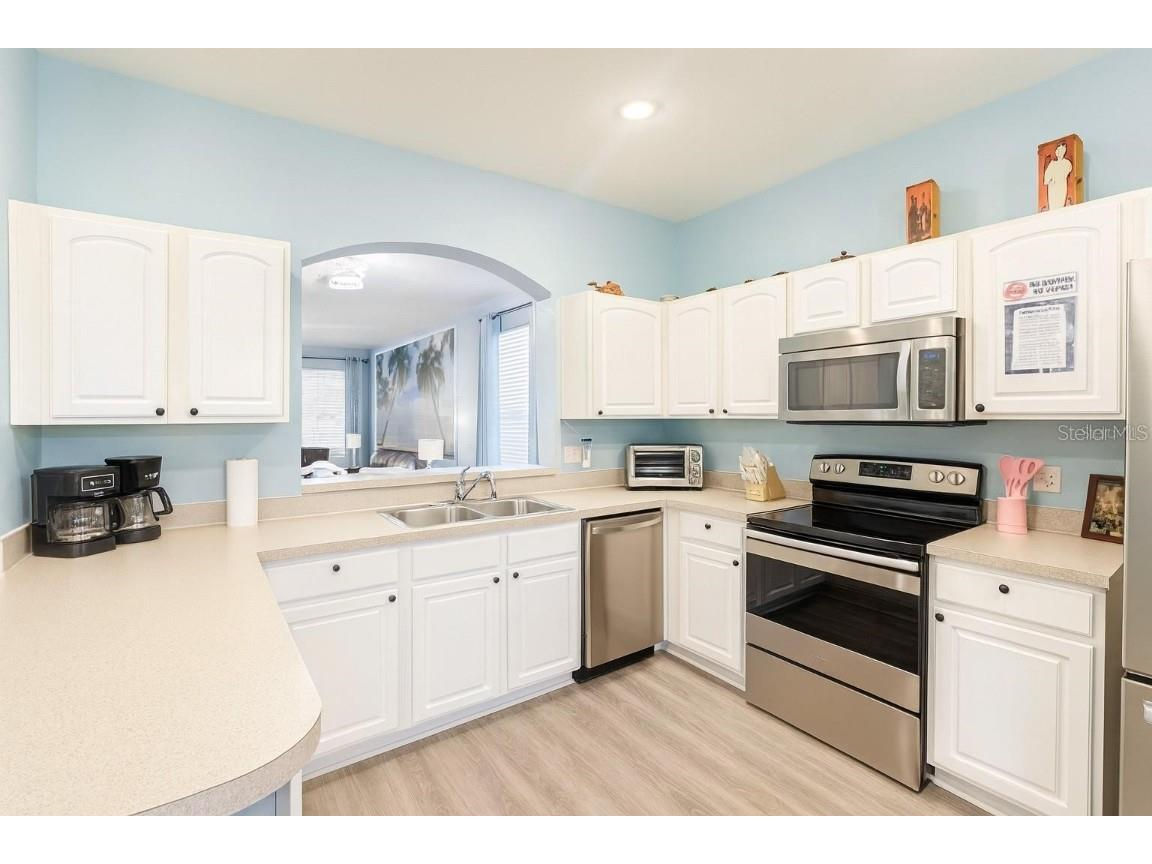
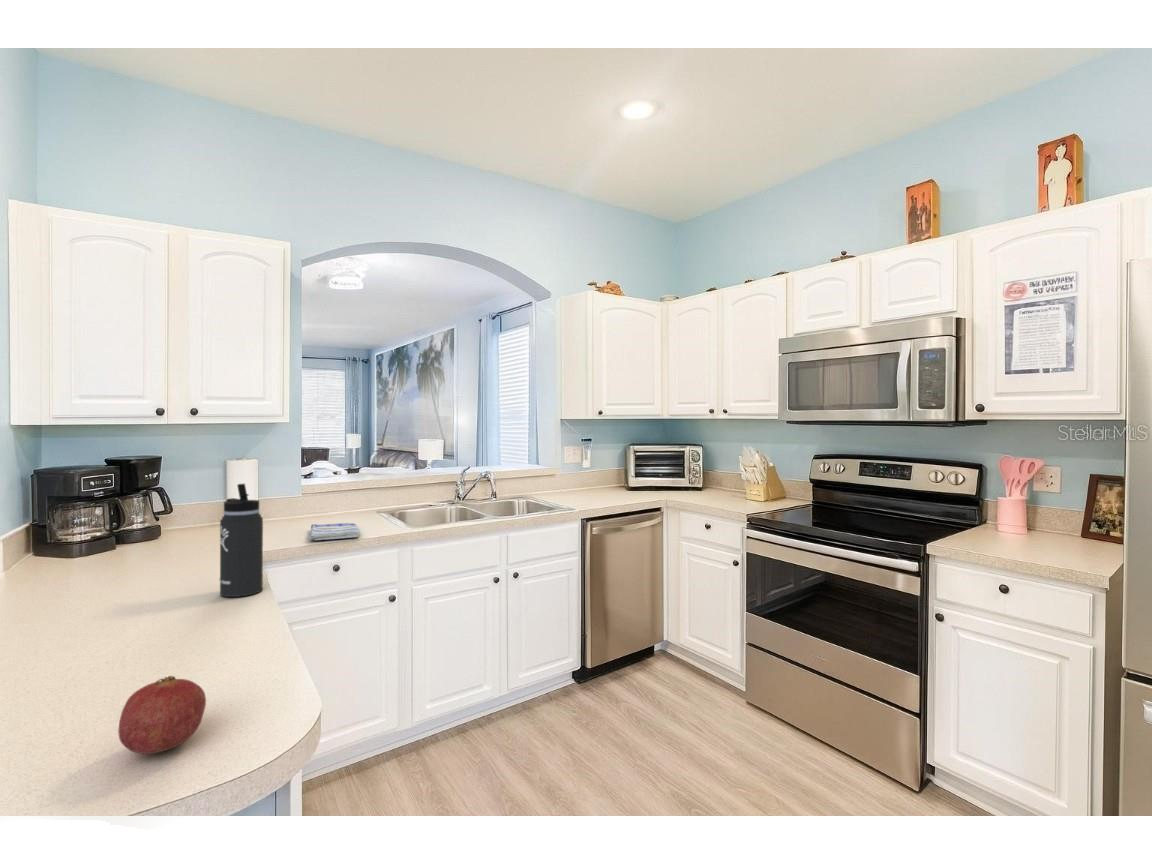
+ thermos bottle (239, 537)
+ fruit (163, 712)
+ dish towel (334, 530)
